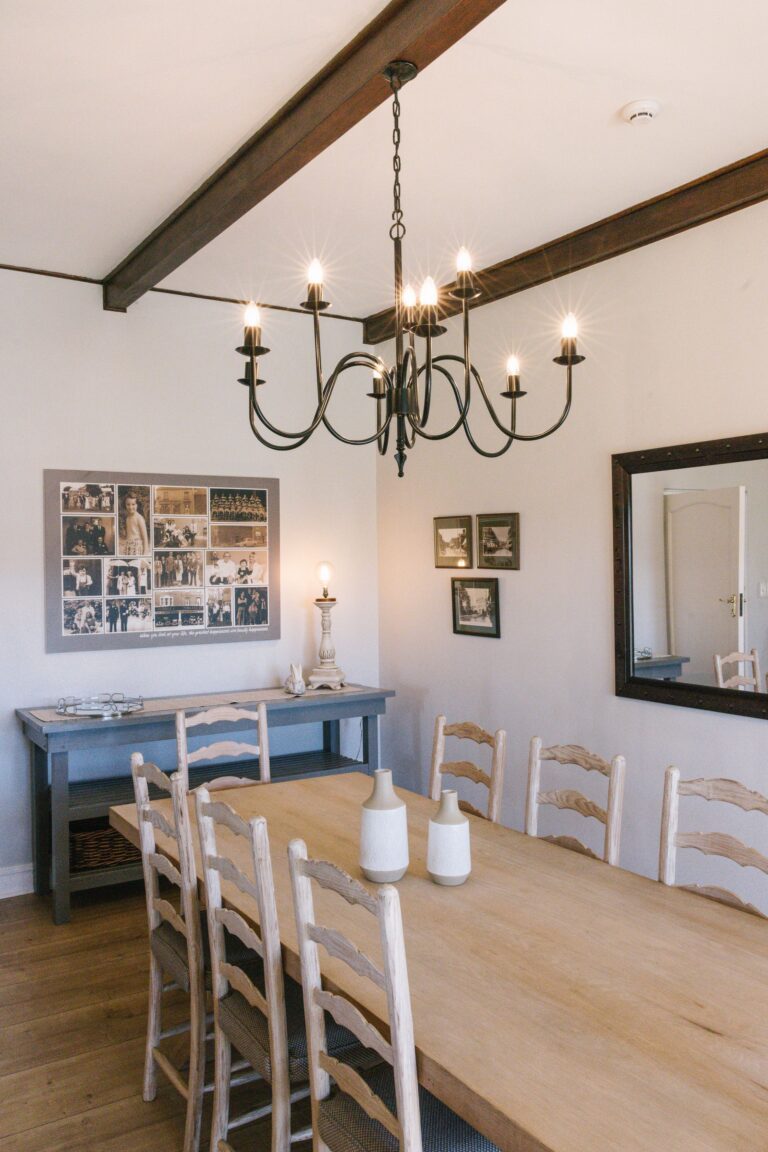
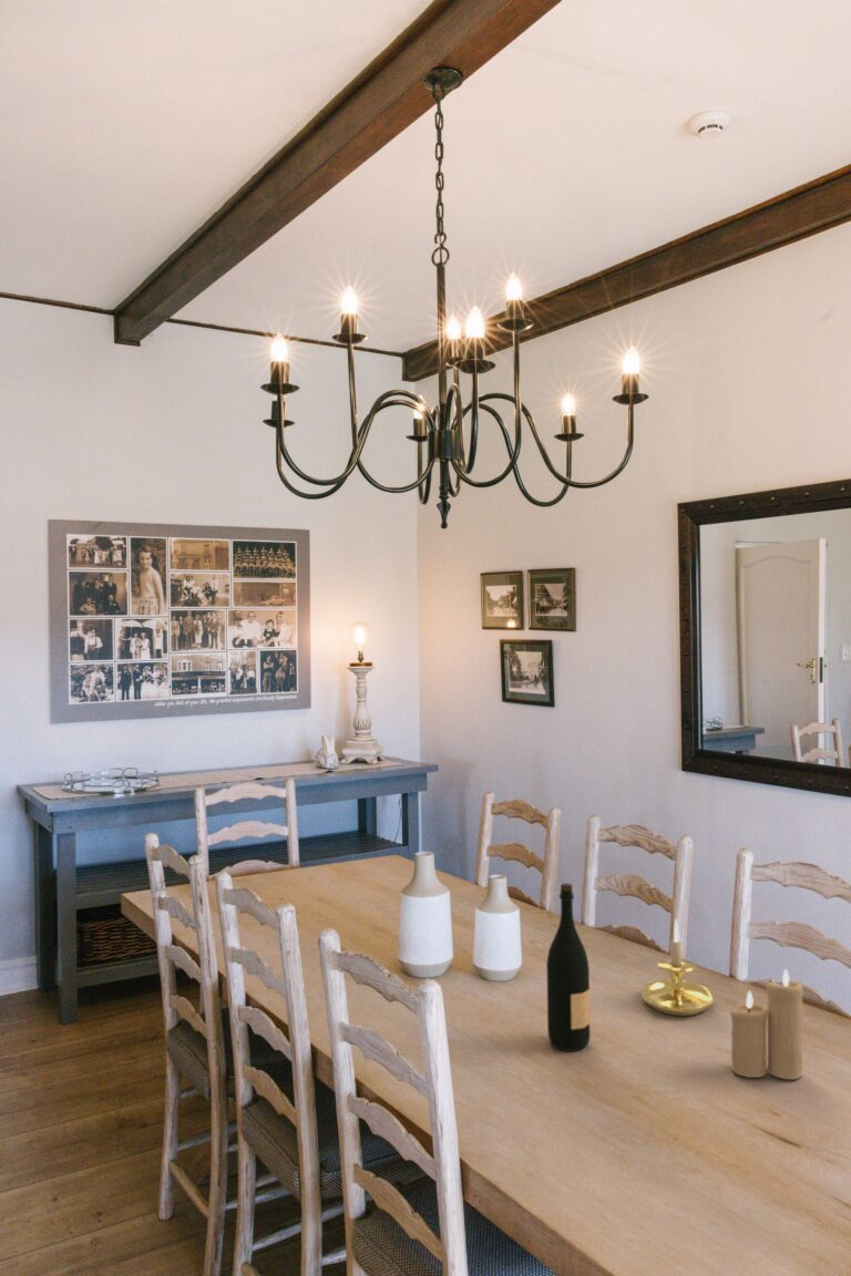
+ wine bottle (567, 963)
+ candle (765, 1020)
+ candle holder (676, 963)
